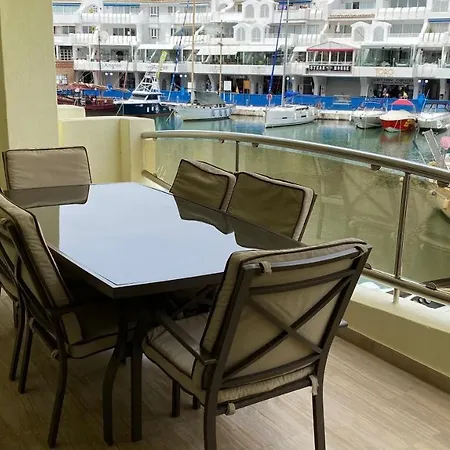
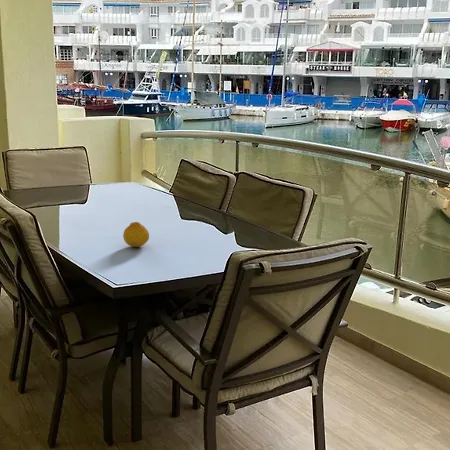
+ fruit (136, 234)
